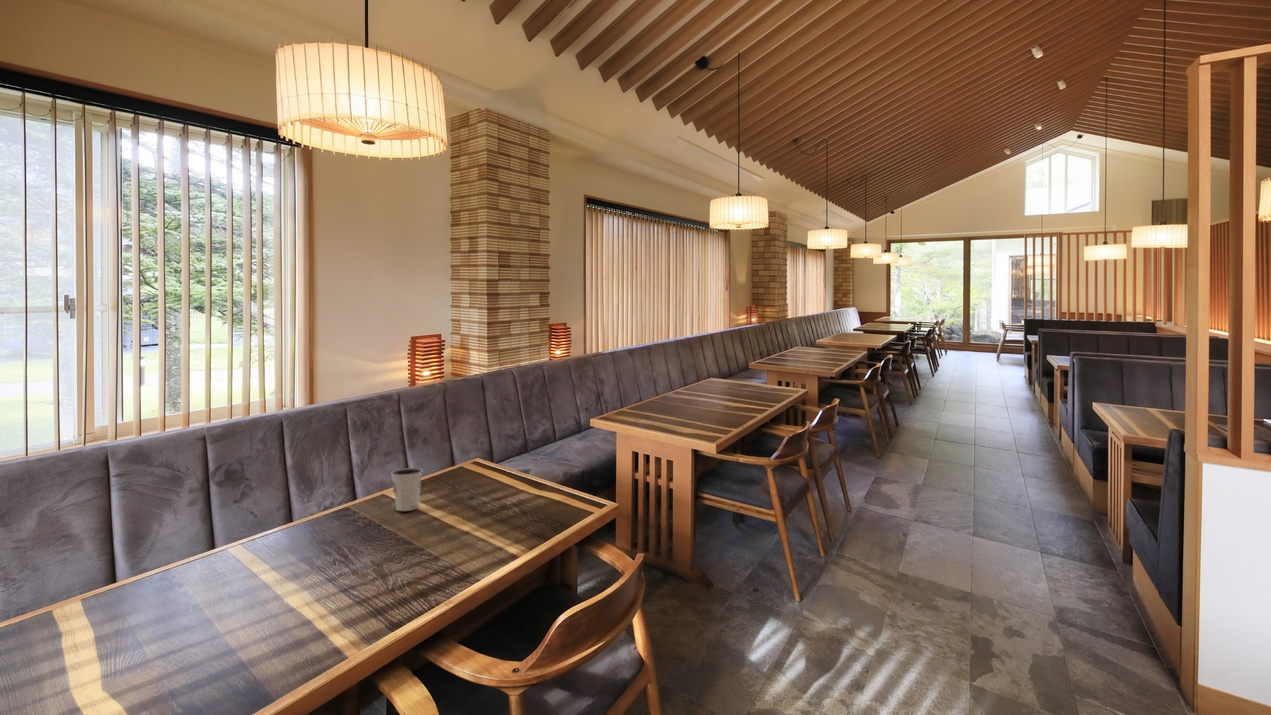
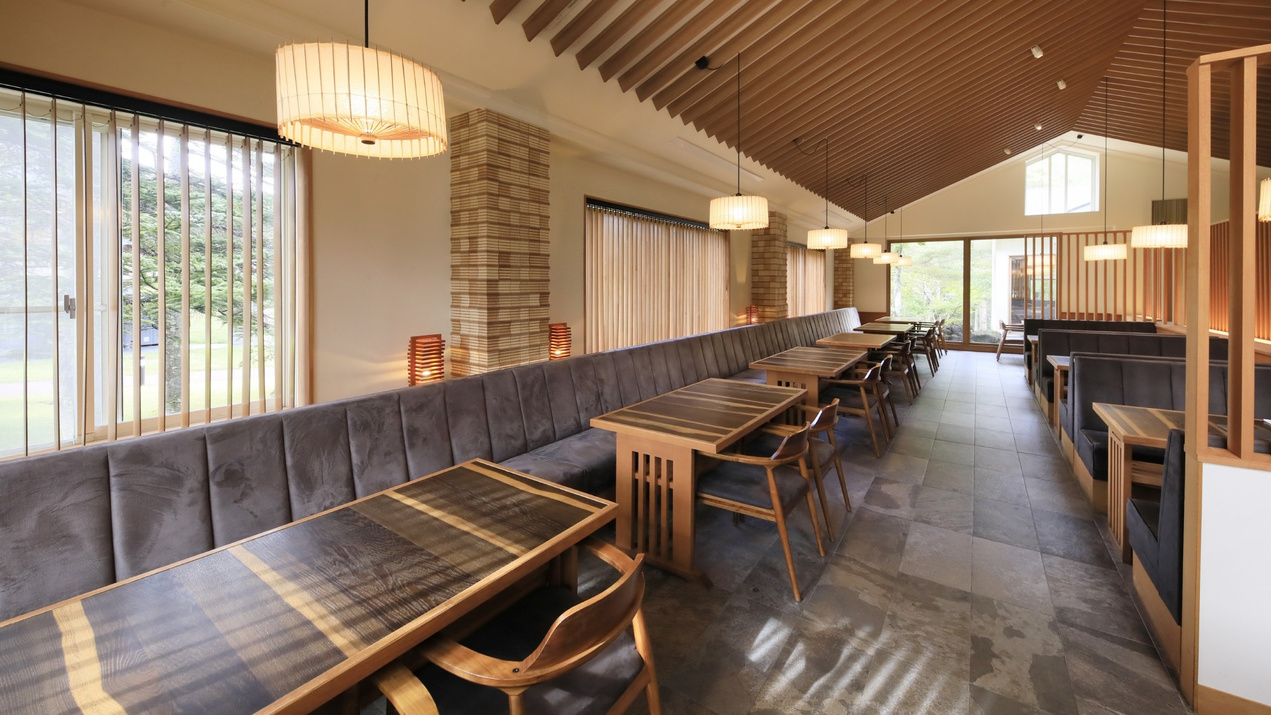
- dixie cup (407, 489)
